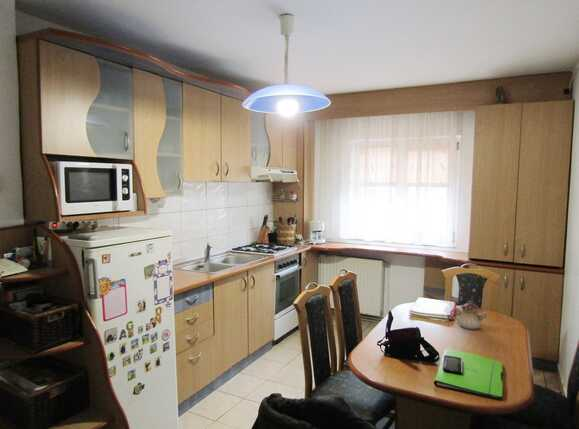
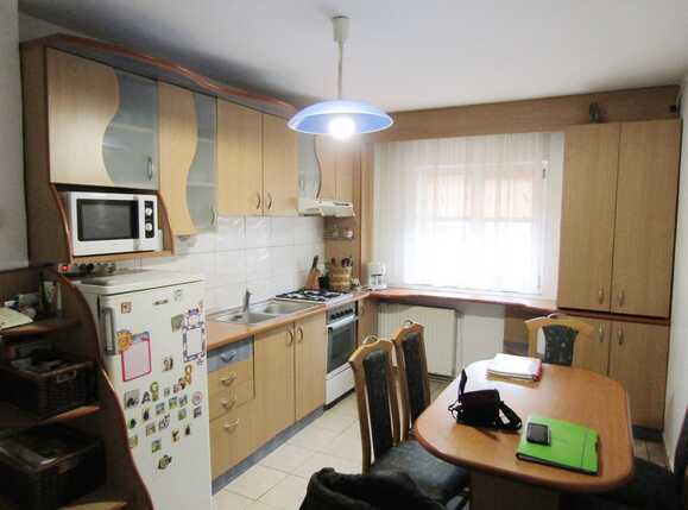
- teapot (468, 313)
